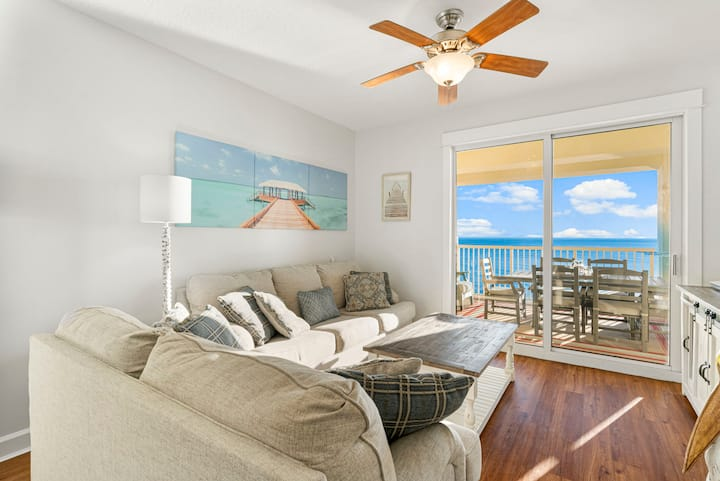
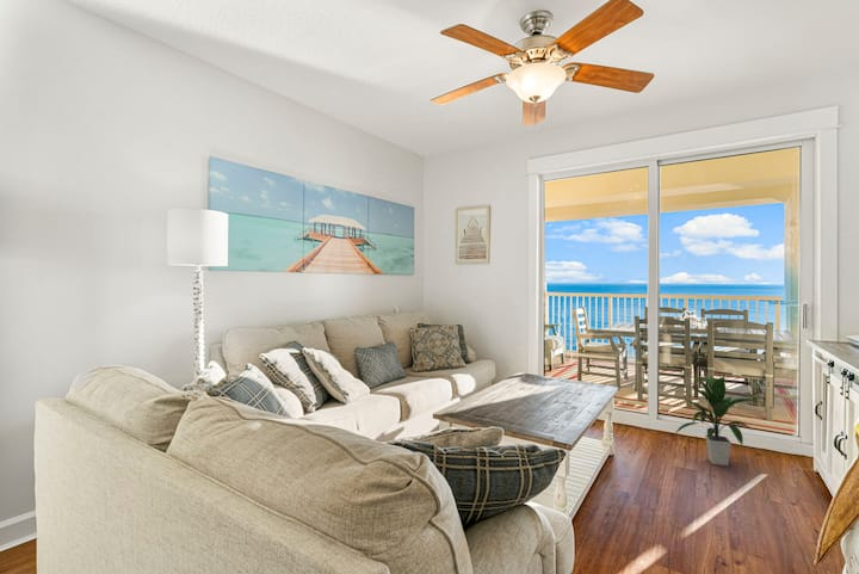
+ indoor plant (715, 416)
